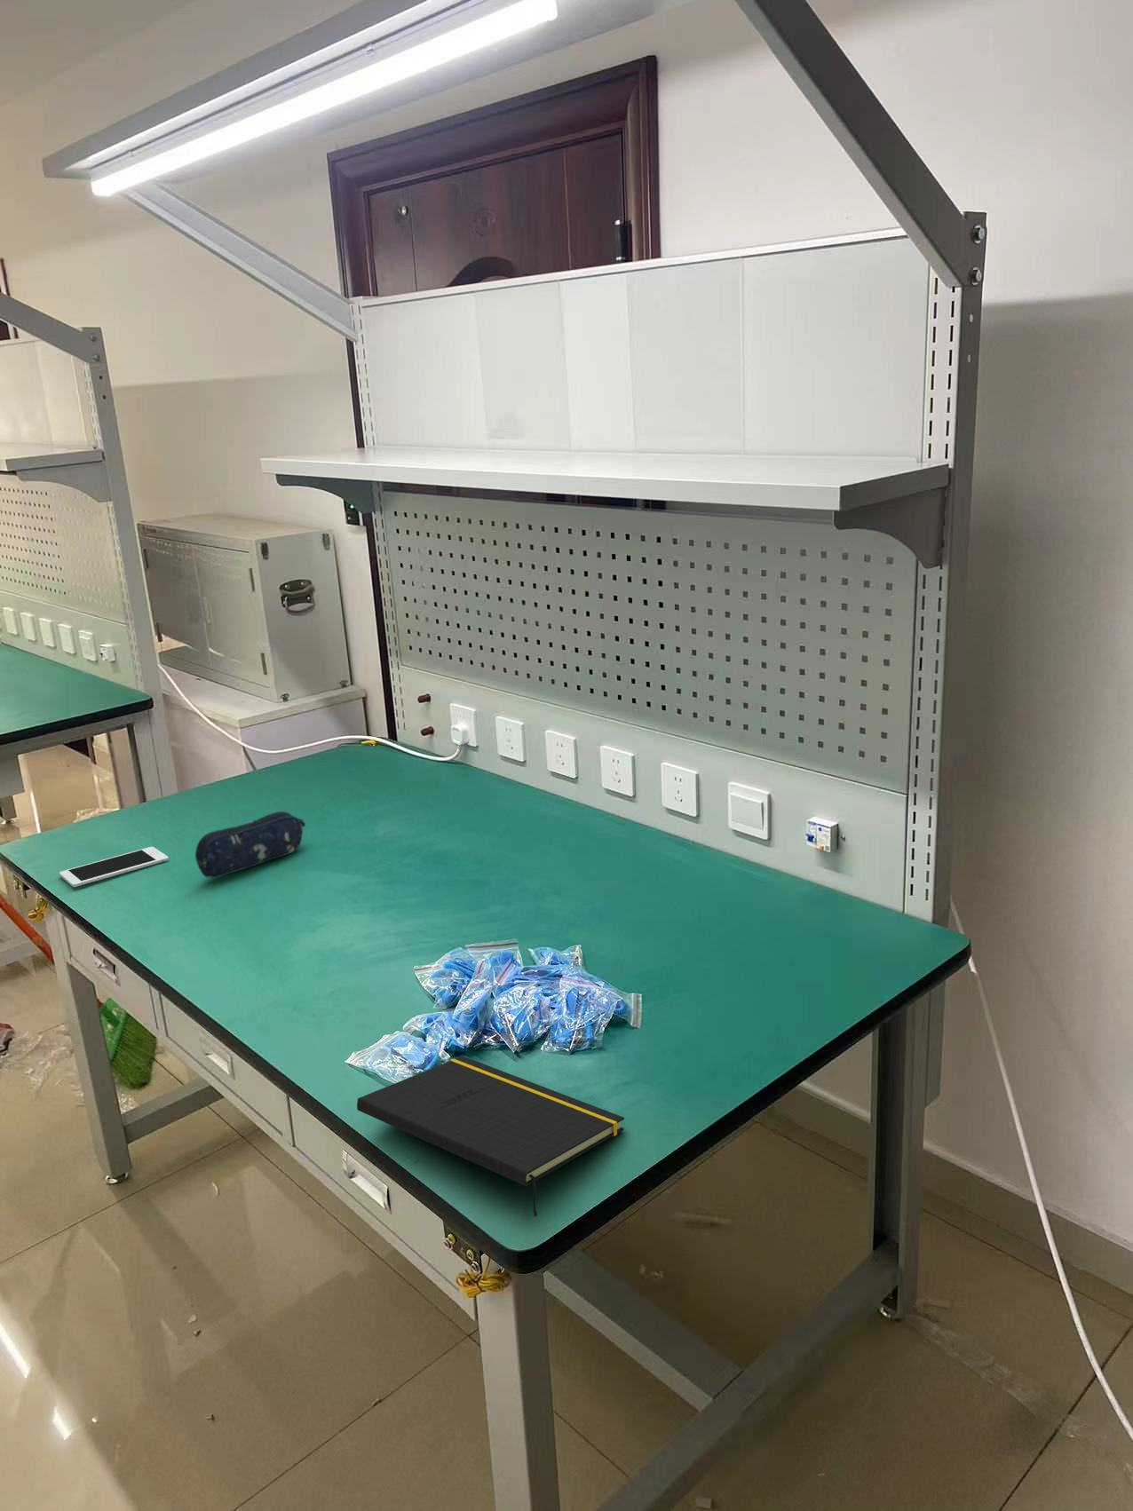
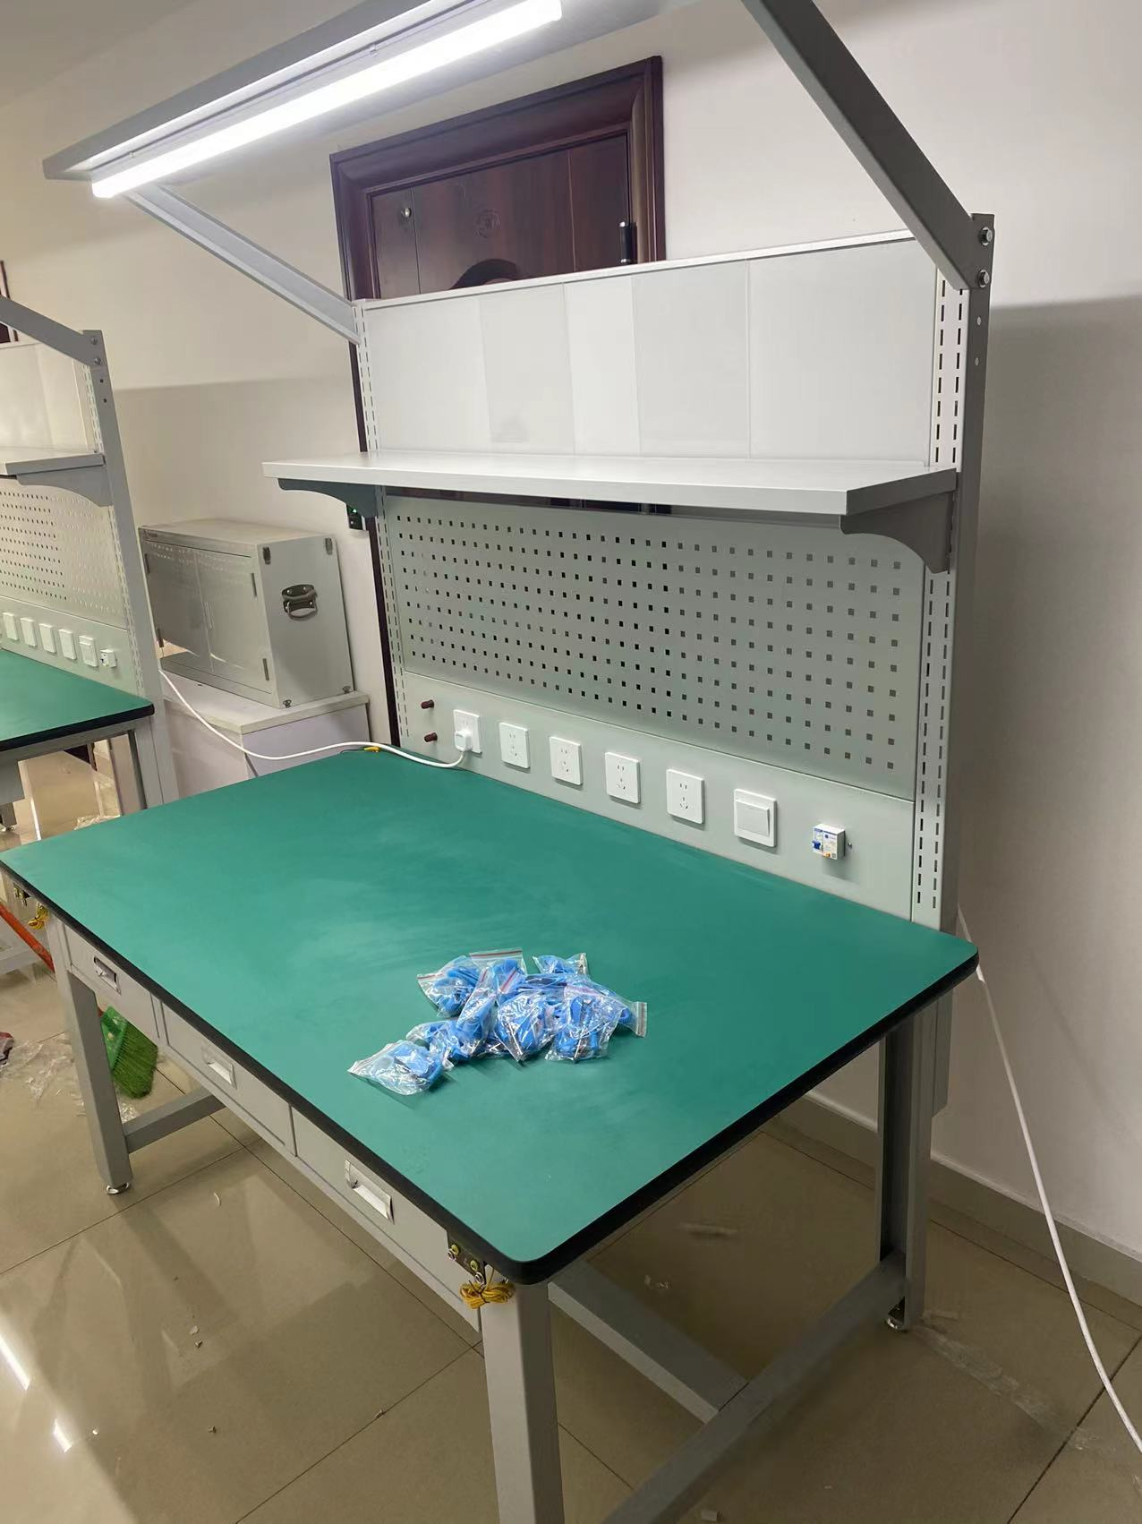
- cell phone (114, 866)
- notepad (490, 1114)
- pencil case (250, 844)
